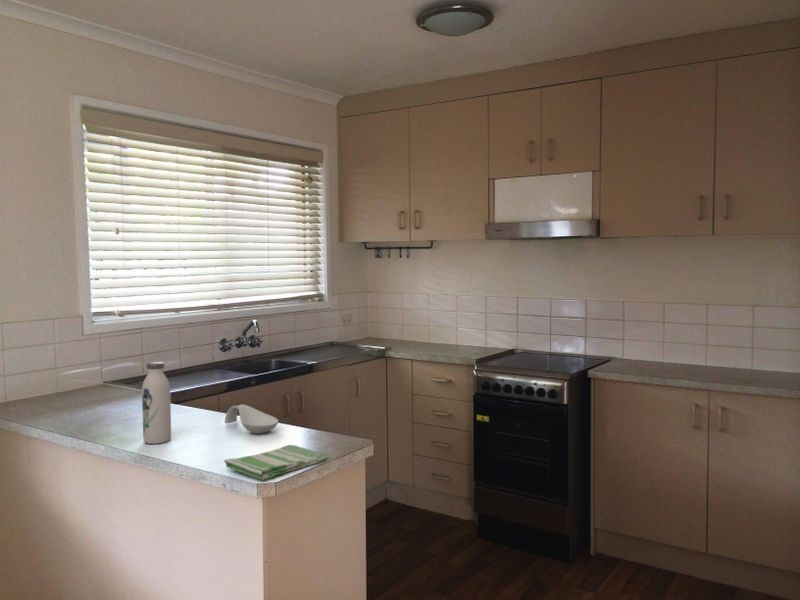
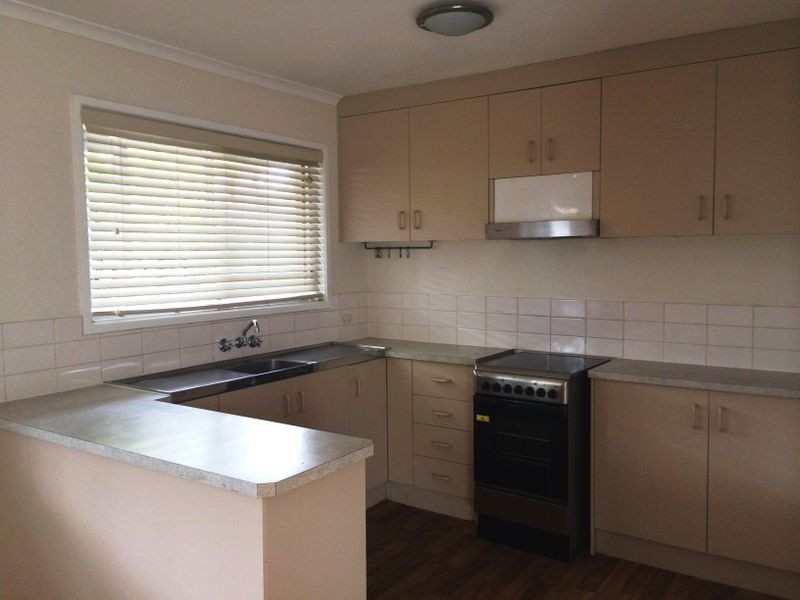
- dish towel (276, 459)
- water bottle (156, 401)
- spoon rest (249, 418)
